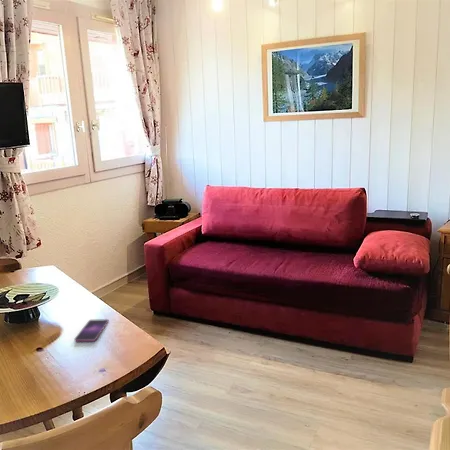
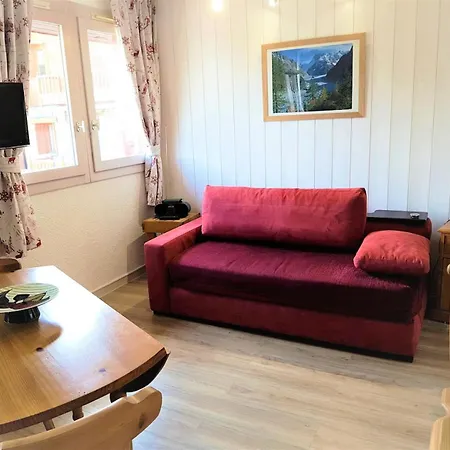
- smartphone (92, 329)
